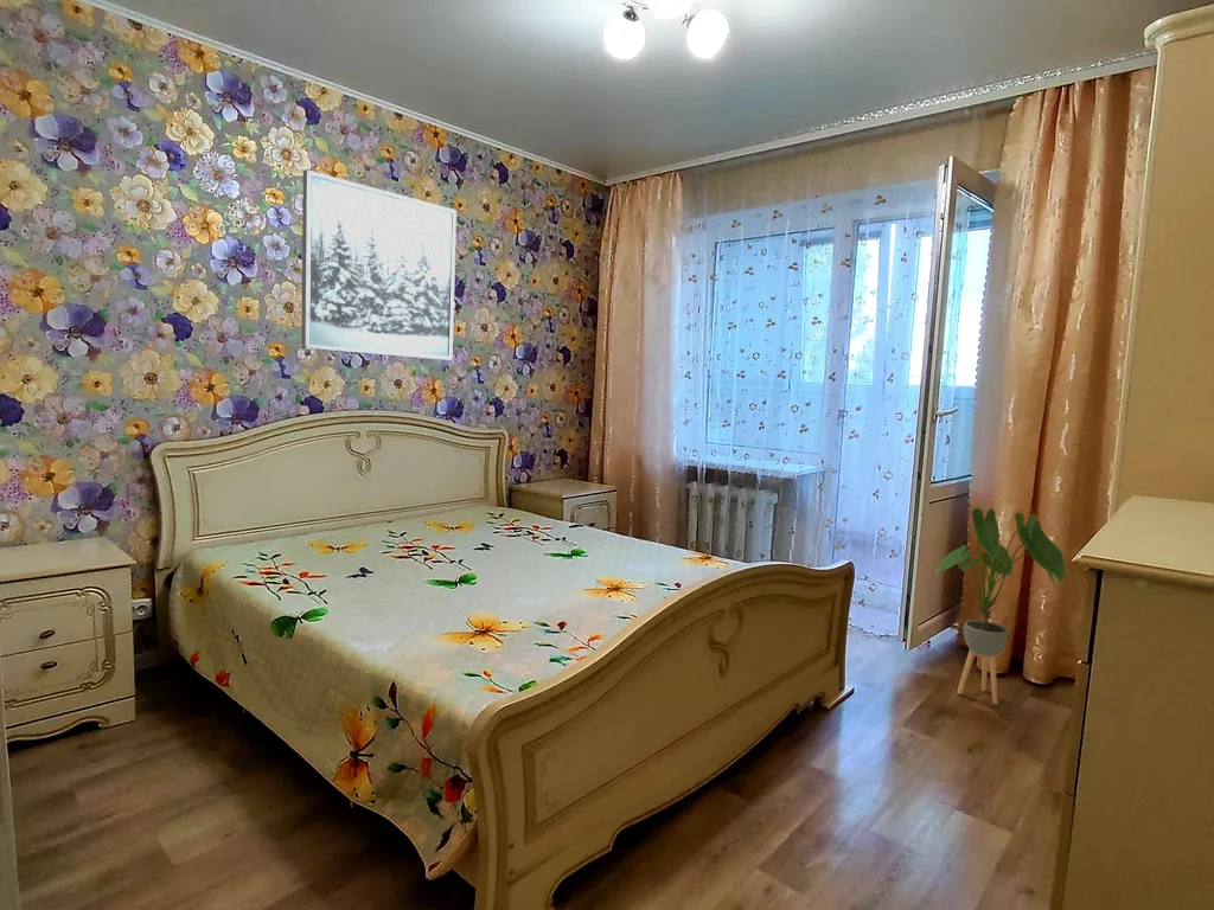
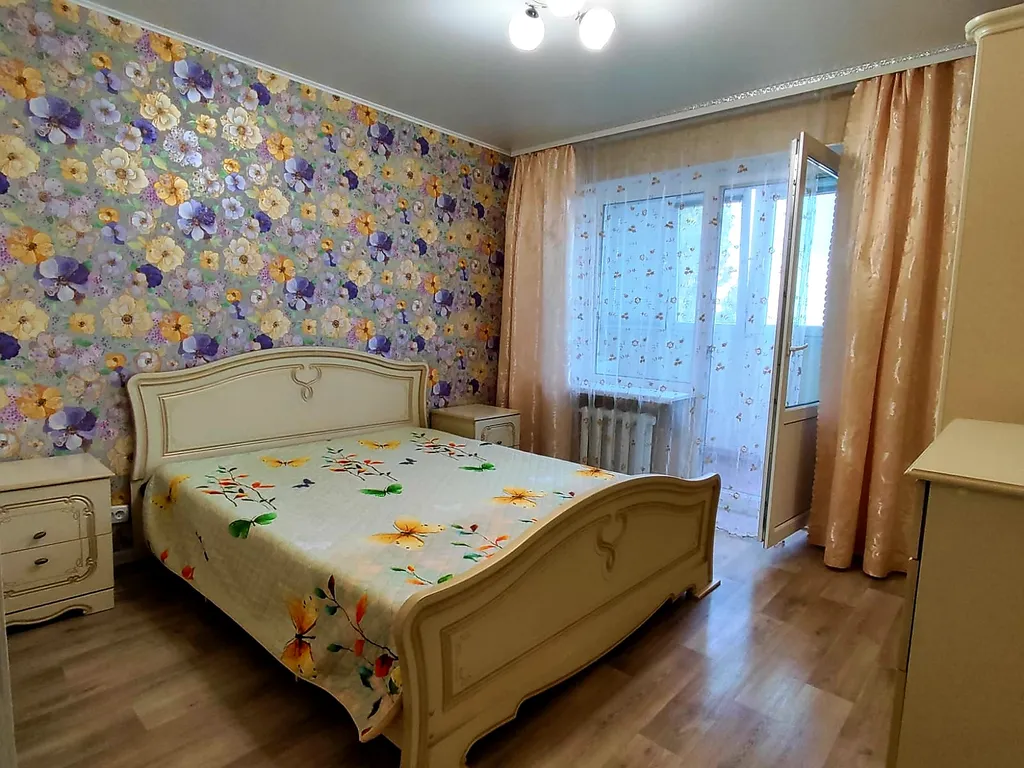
- house plant (997, 603)
- wall art (384, 274)
